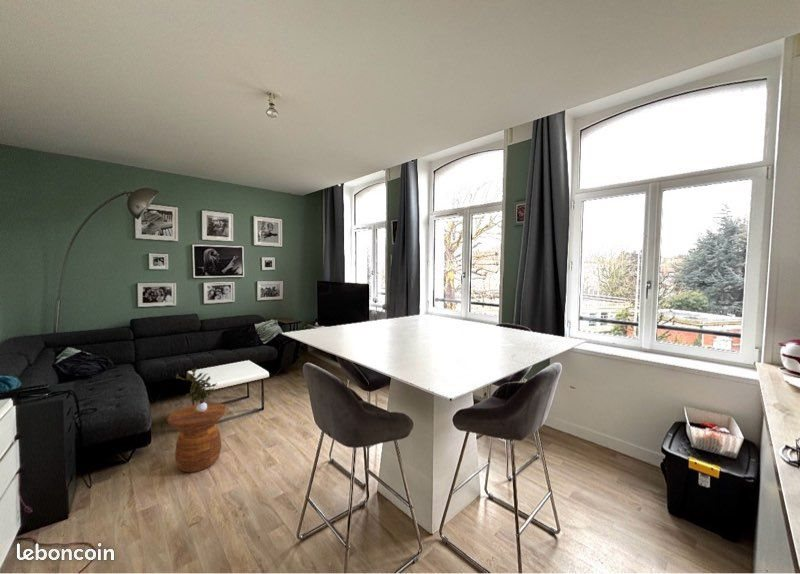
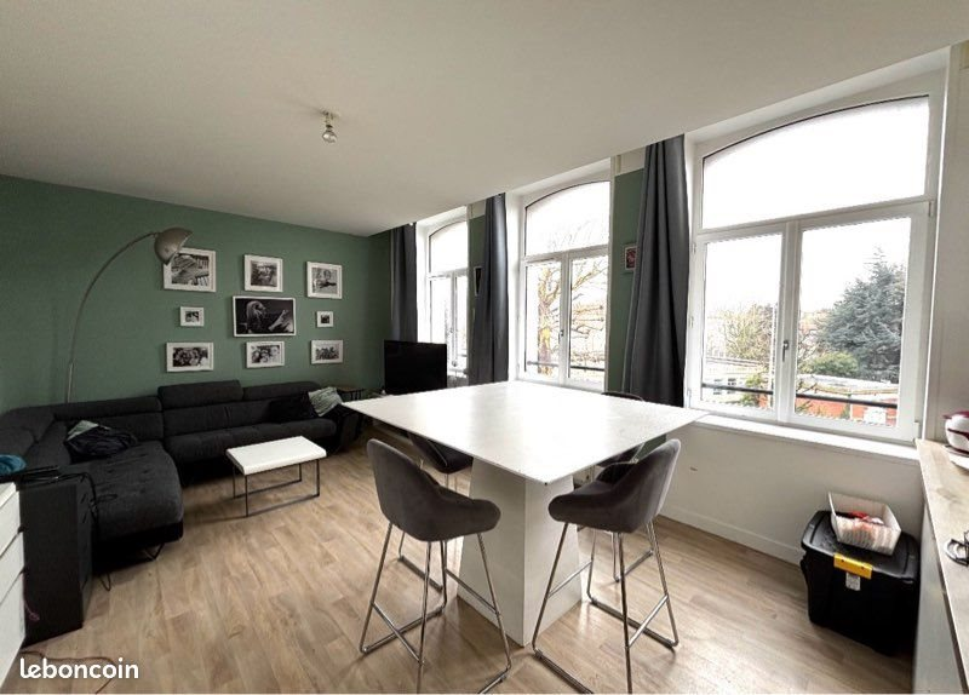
- potted plant (196, 389)
- side table (198, 437)
